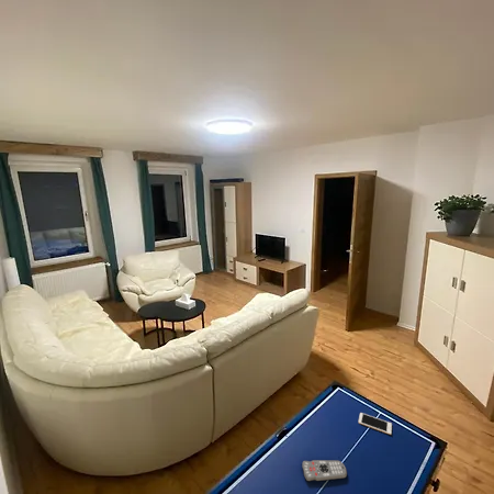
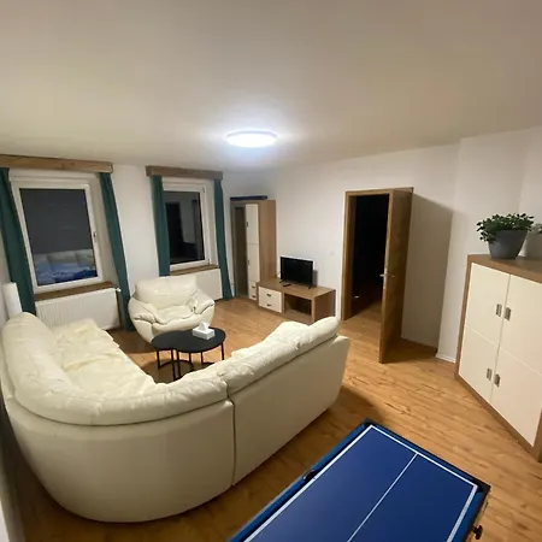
- cell phone (374, 423)
- remote control (324, 470)
